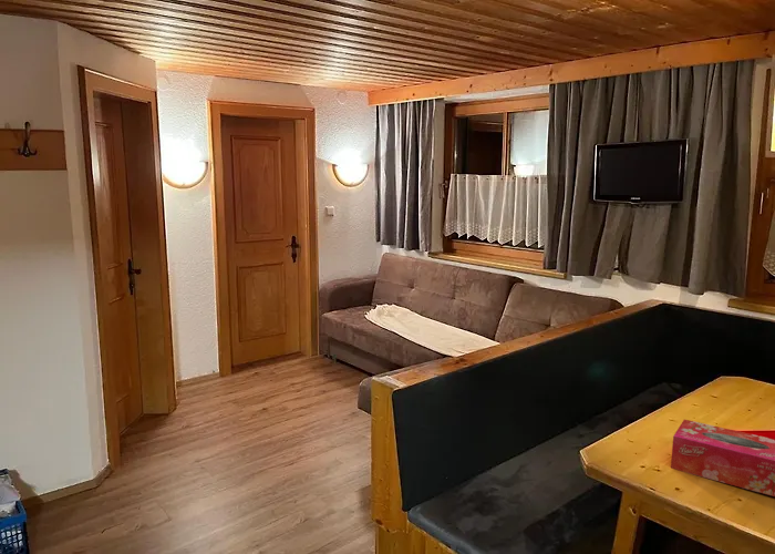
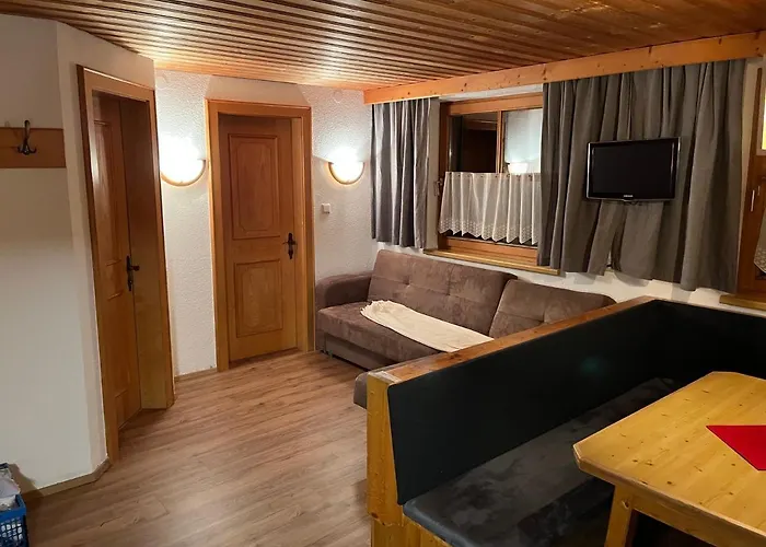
- tissue box (733, 456)
